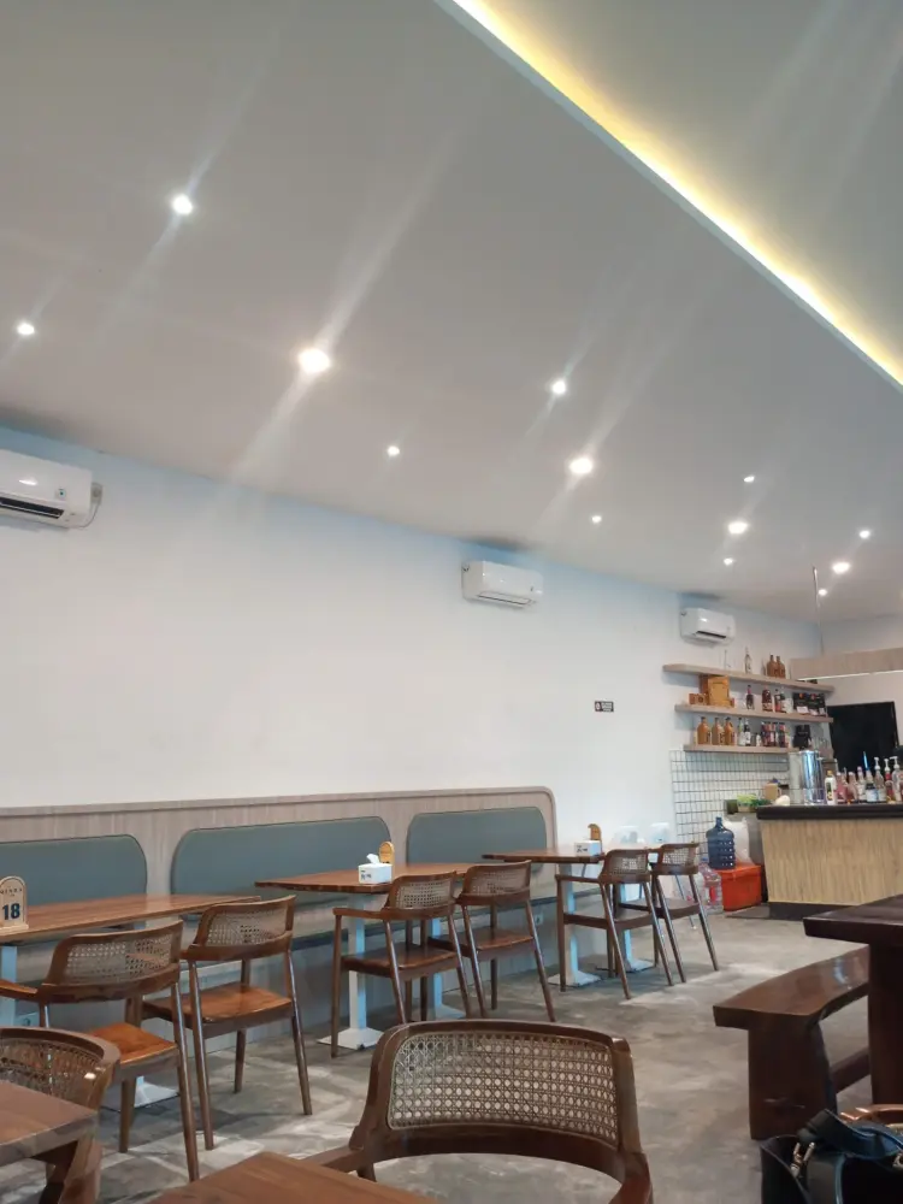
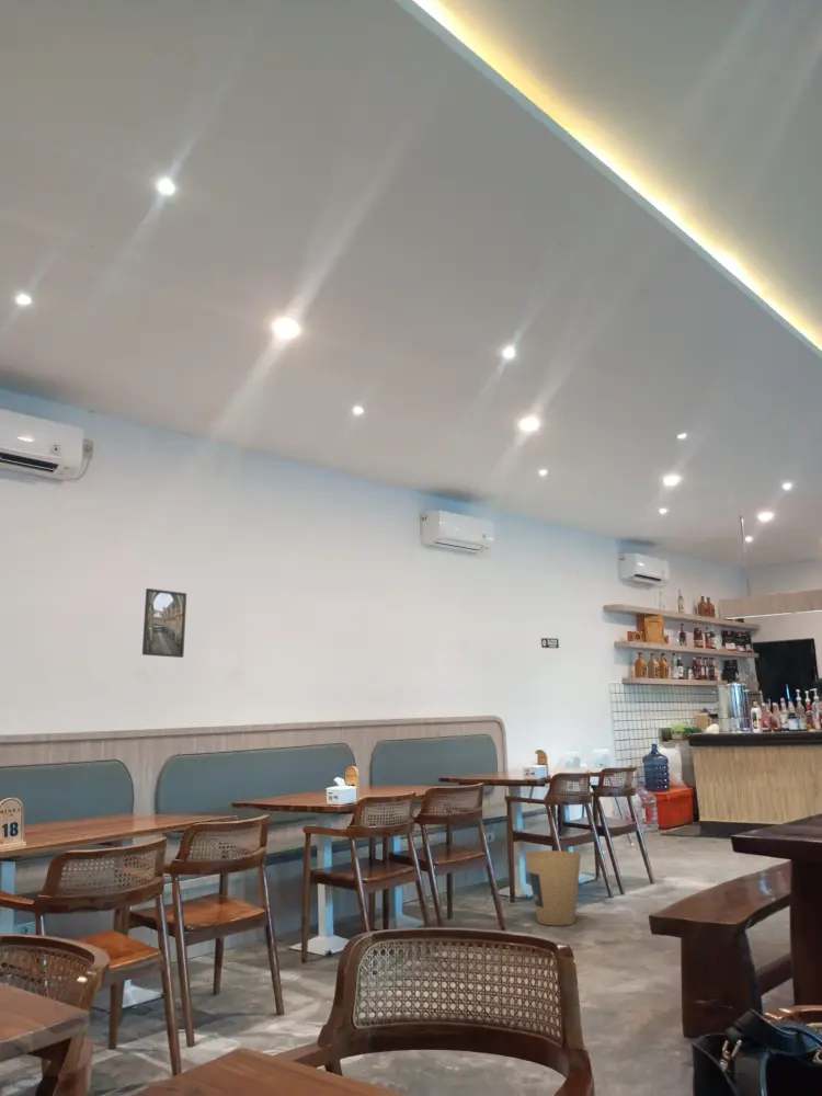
+ trash can (553, 887)
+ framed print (164, 623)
